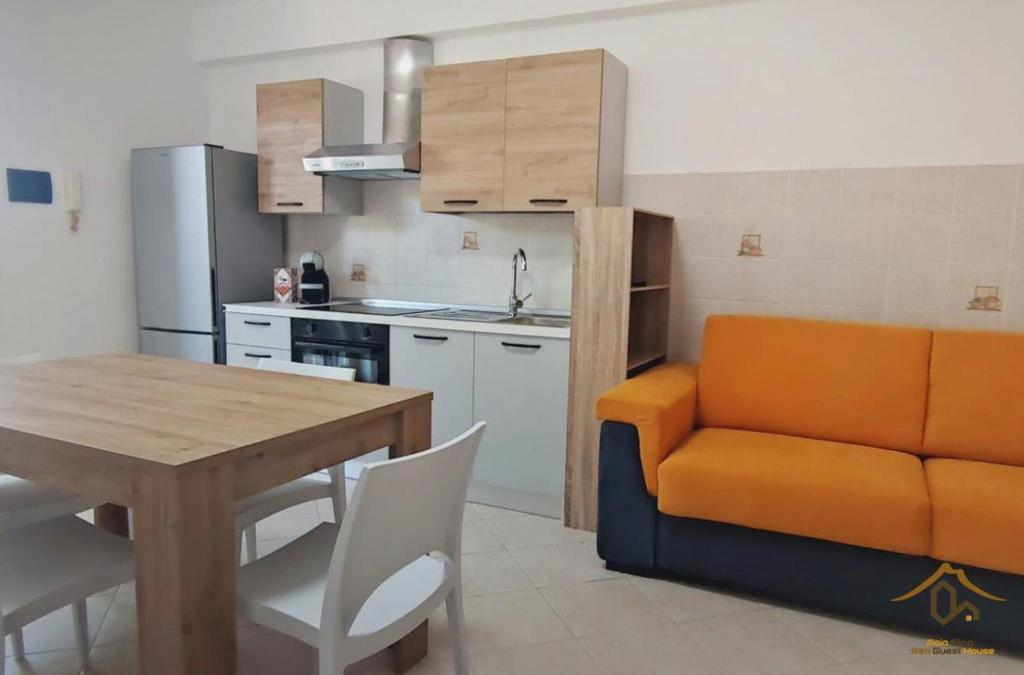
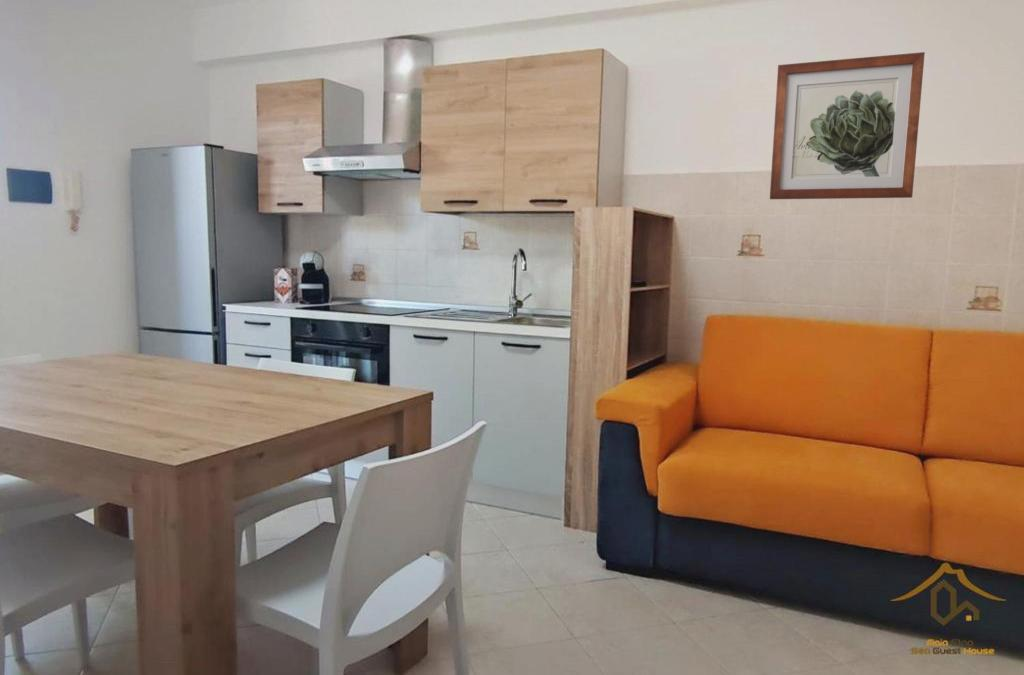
+ wall art (843, 129)
